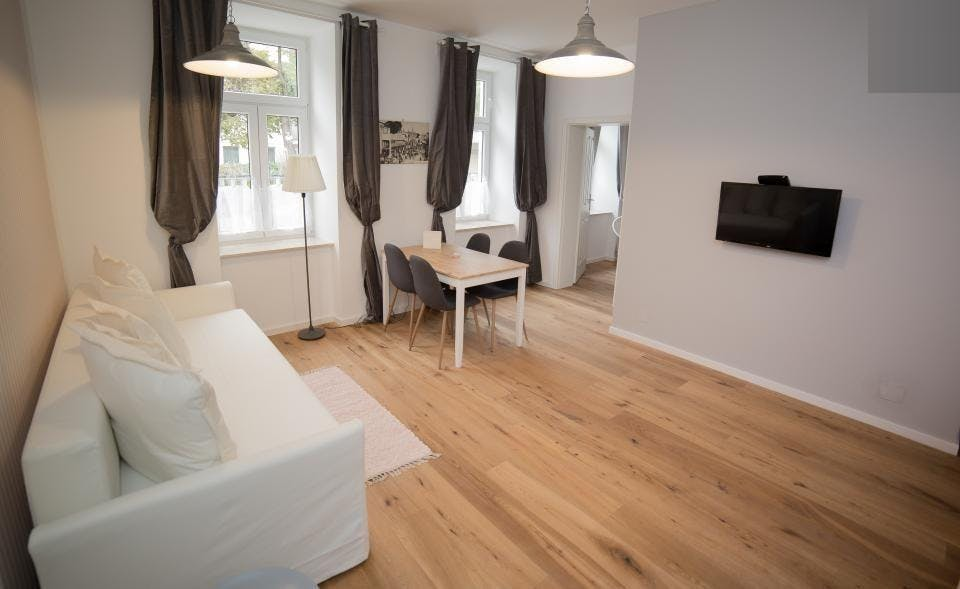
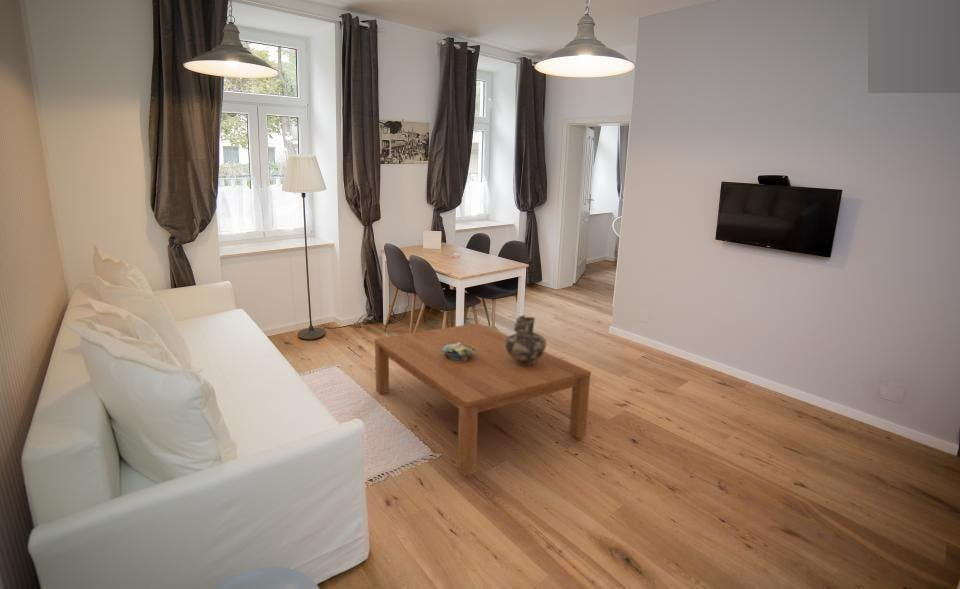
+ vase (525, 338)
+ coffee table (473, 383)
+ decorative bowl (460, 350)
